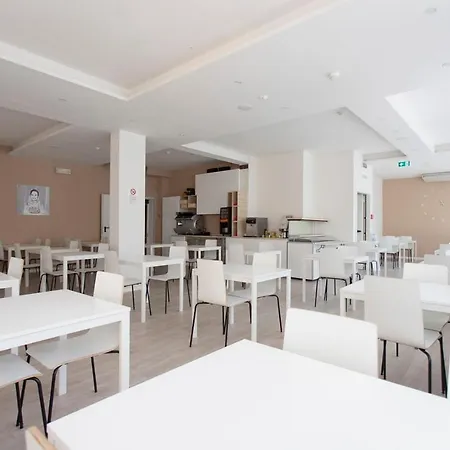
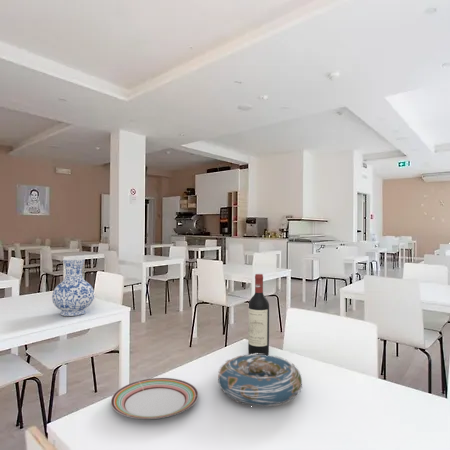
+ decorative bowl (259, 377)
+ vase (73, 285)
+ wine bottle (258, 315)
+ plate (155, 399)
